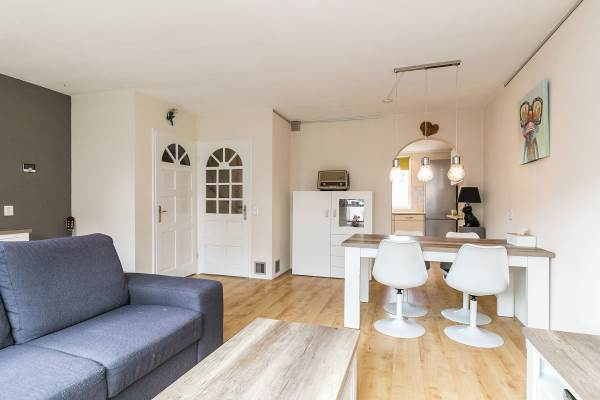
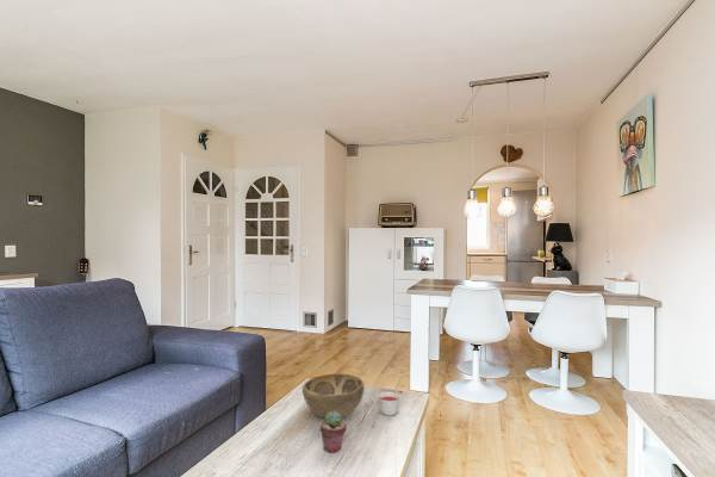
+ decorative bowl (332, 397)
+ potted succulent (332, 429)
+ candle (388, 403)
